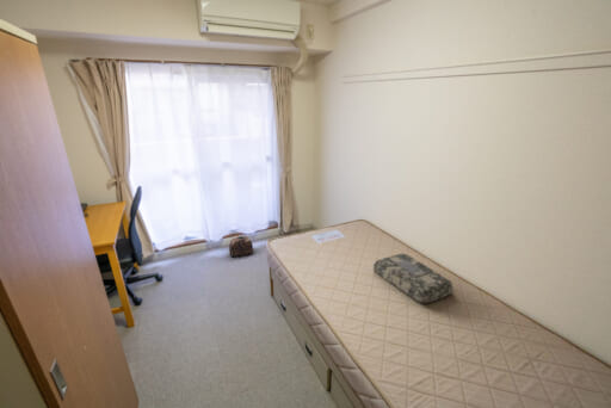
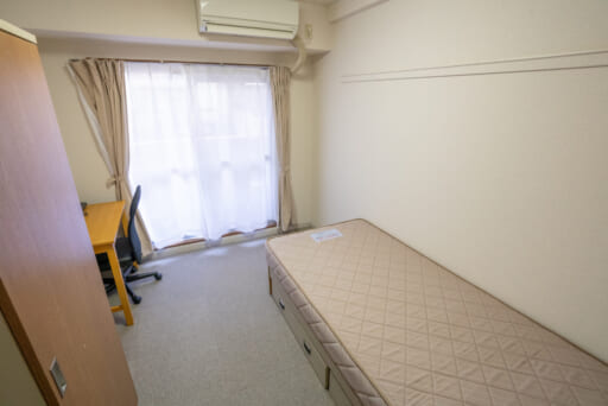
- cushion (411, 274)
- bag (240, 245)
